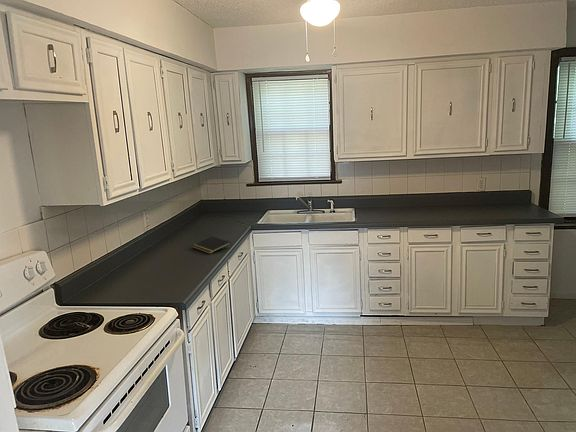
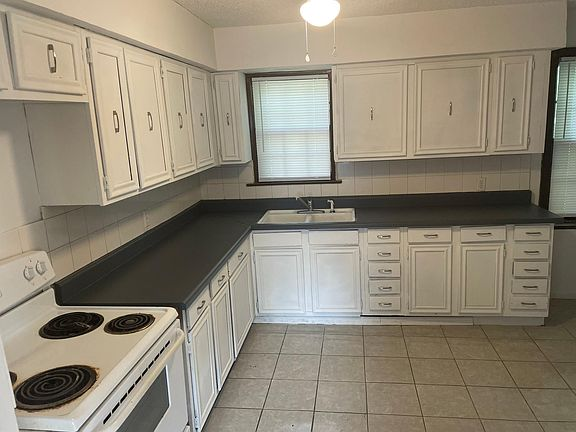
- notepad (211, 244)
